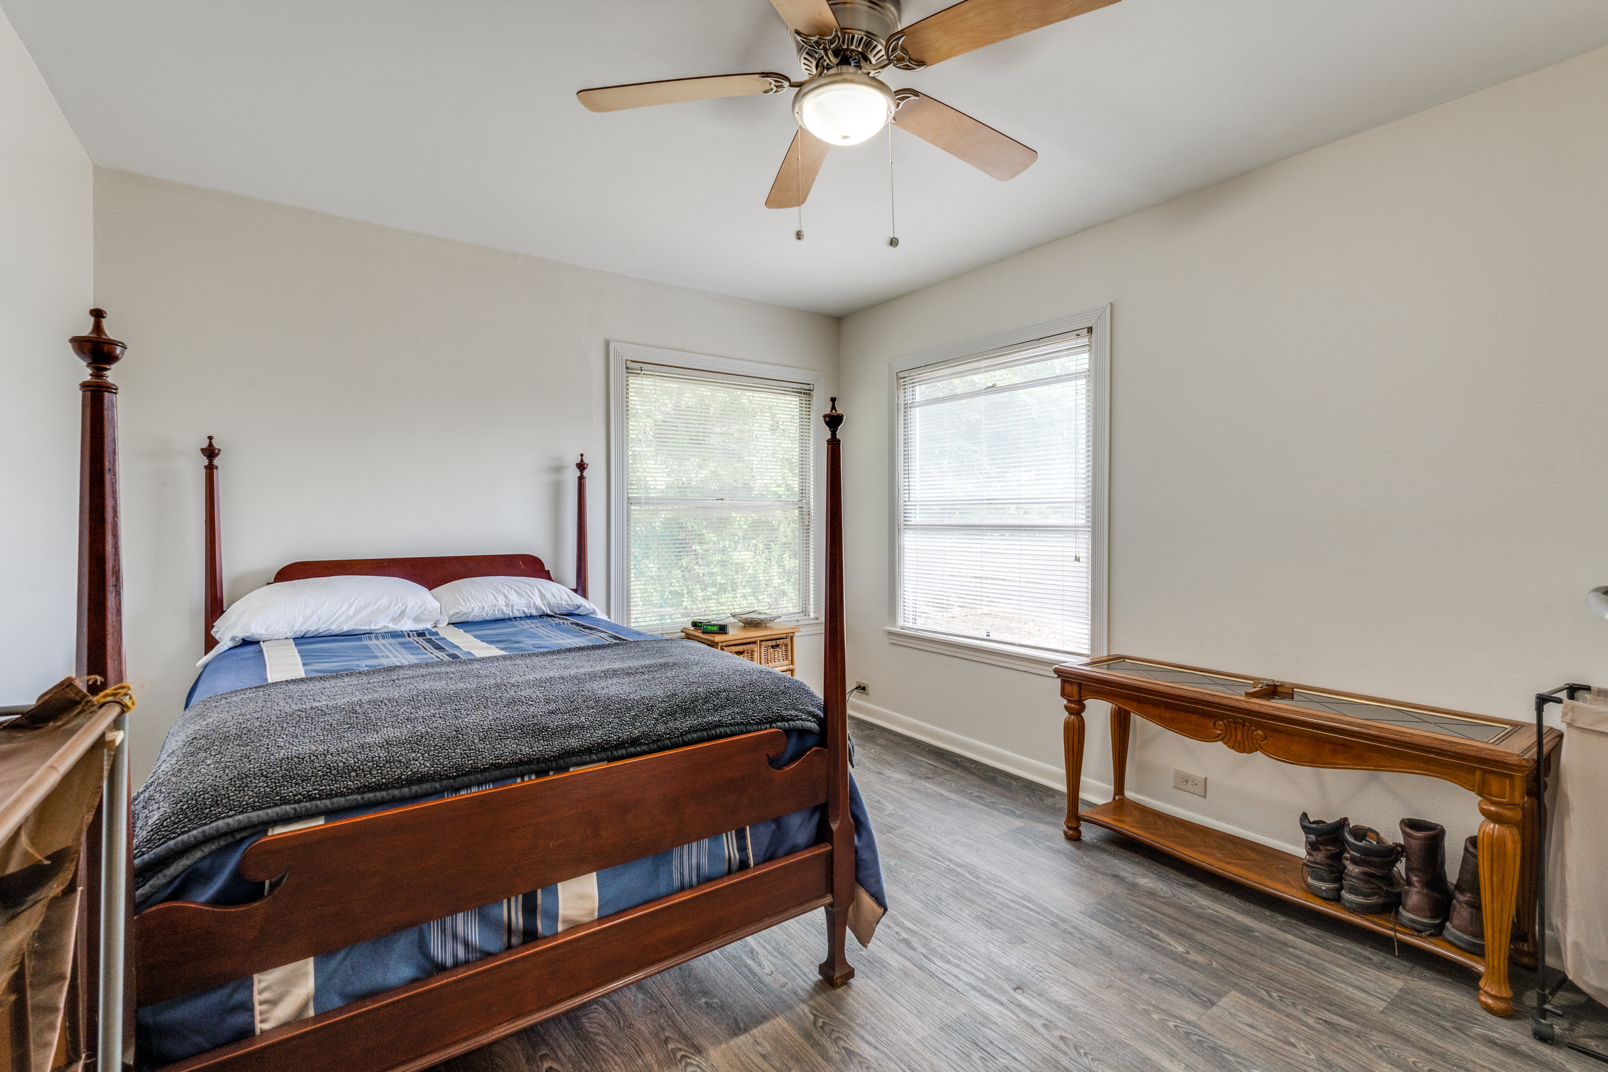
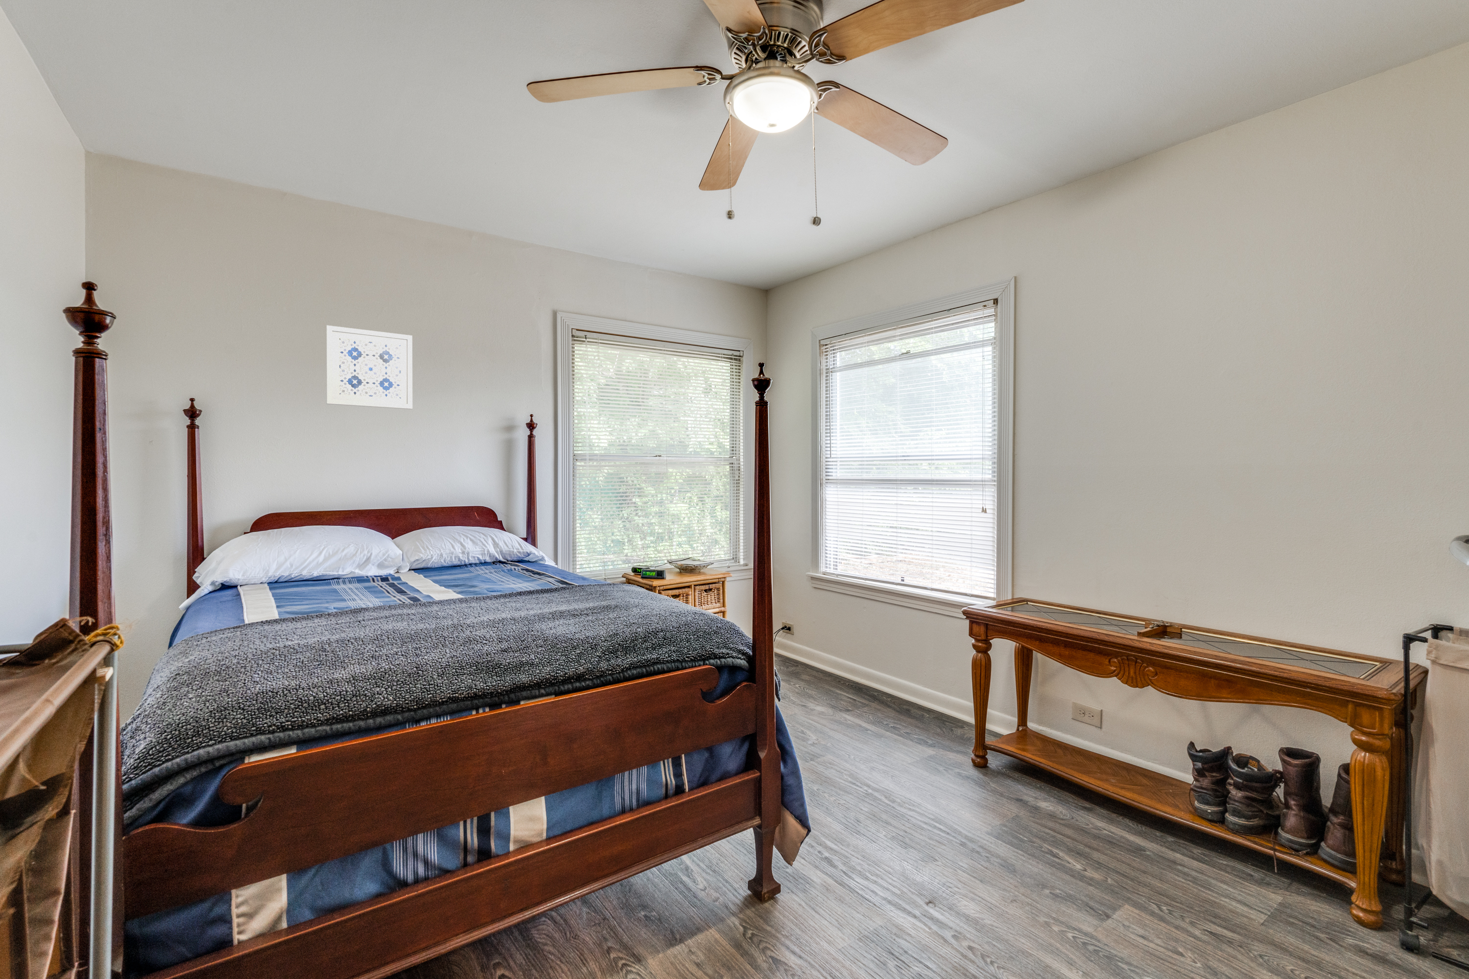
+ wall art (371, 368)
